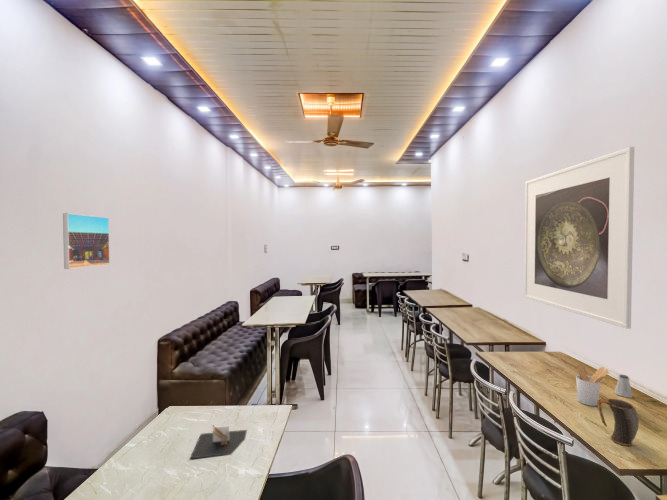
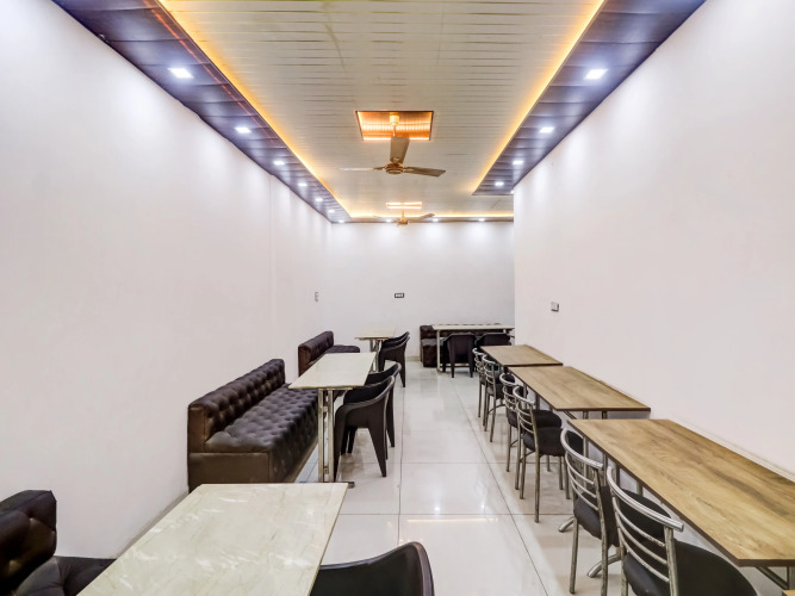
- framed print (88, 241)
- utensil holder (592, 384)
- saltshaker (623, 385)
- napkin holder (220, 433)
- mug (616, 421)
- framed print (566, 239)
